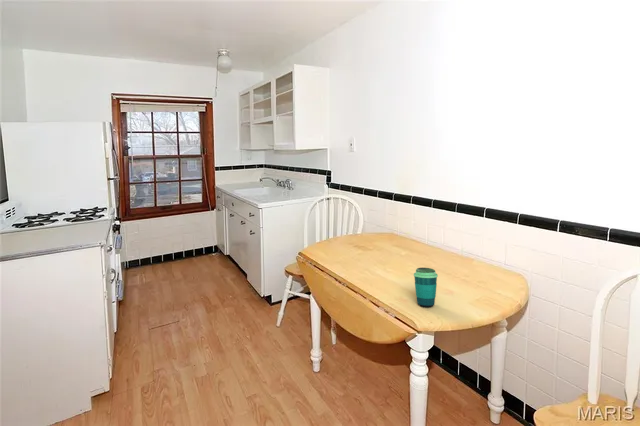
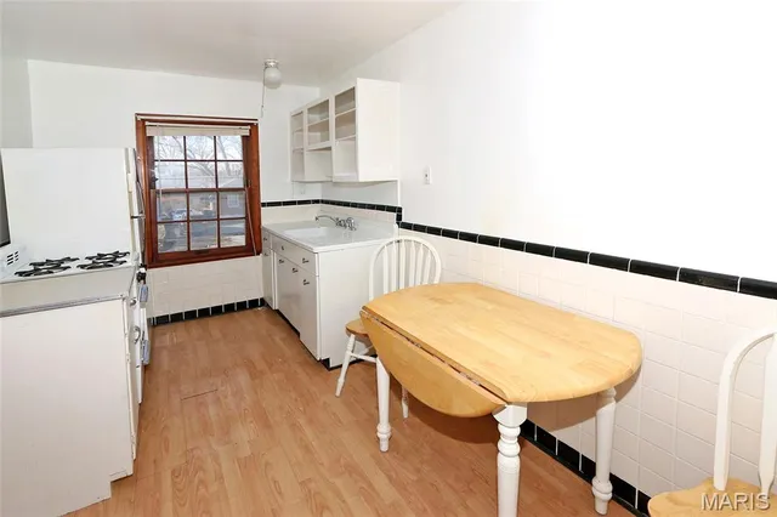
- cup (425, 286)
